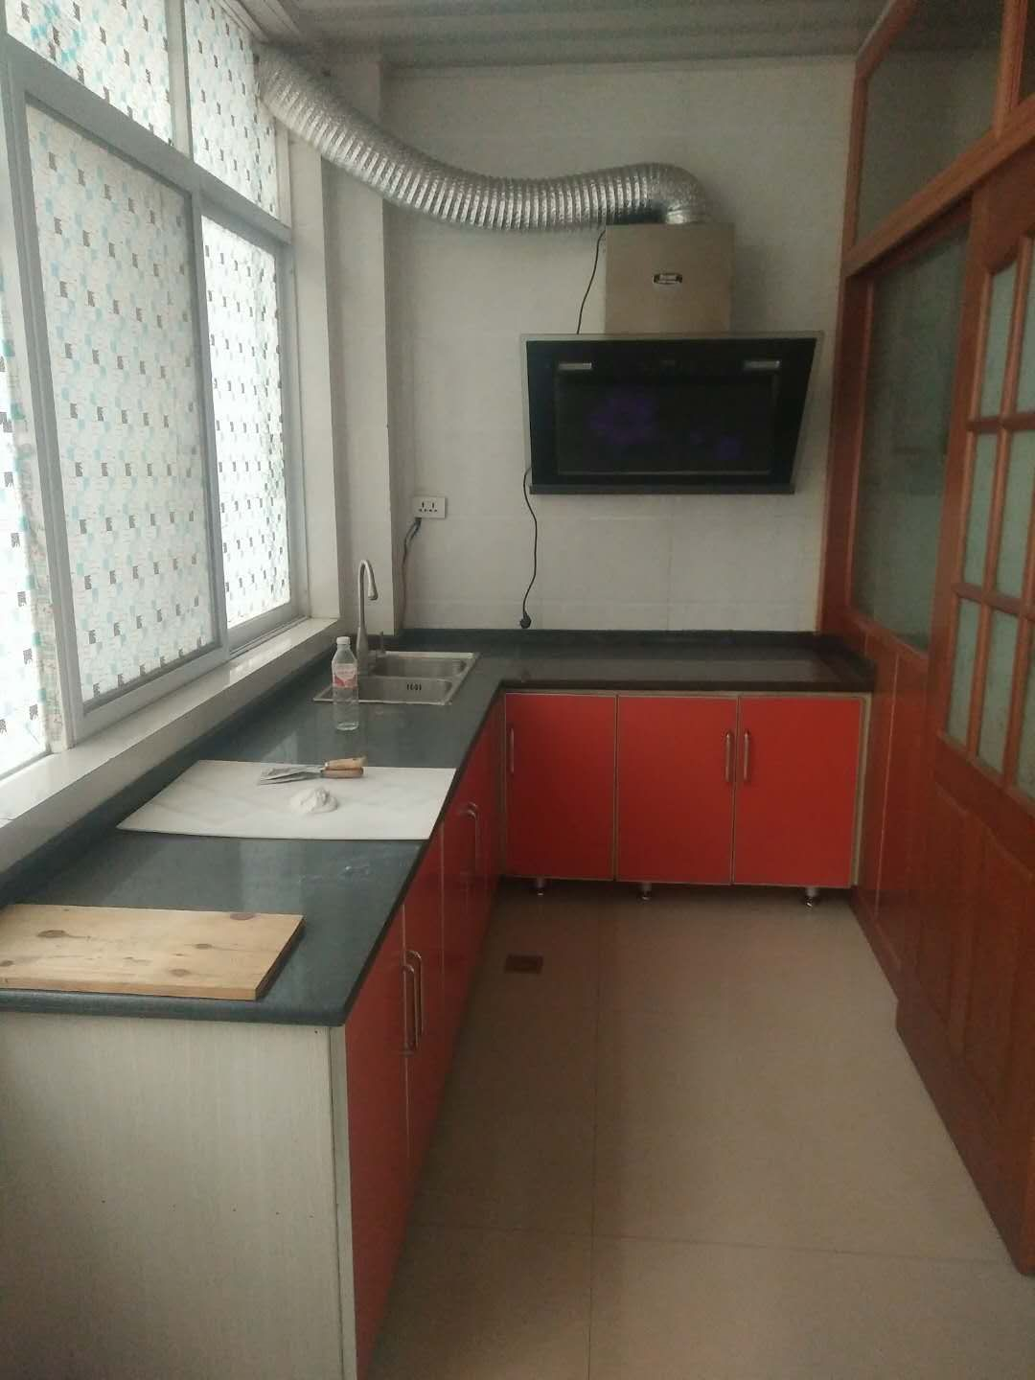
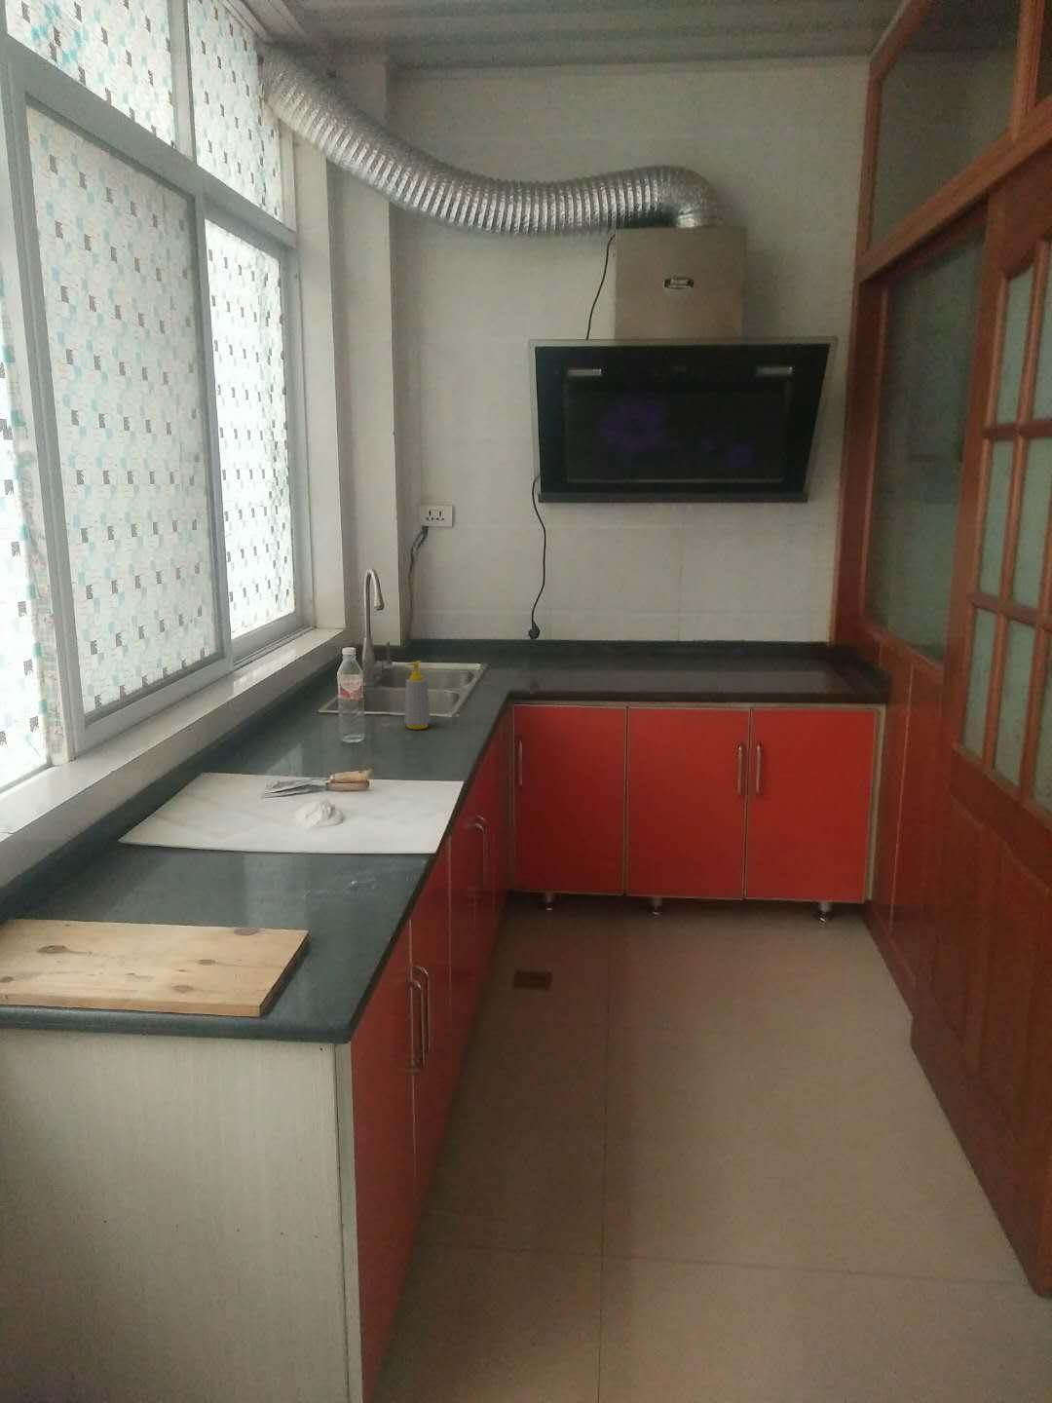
+ soap bottle (415, 694)
